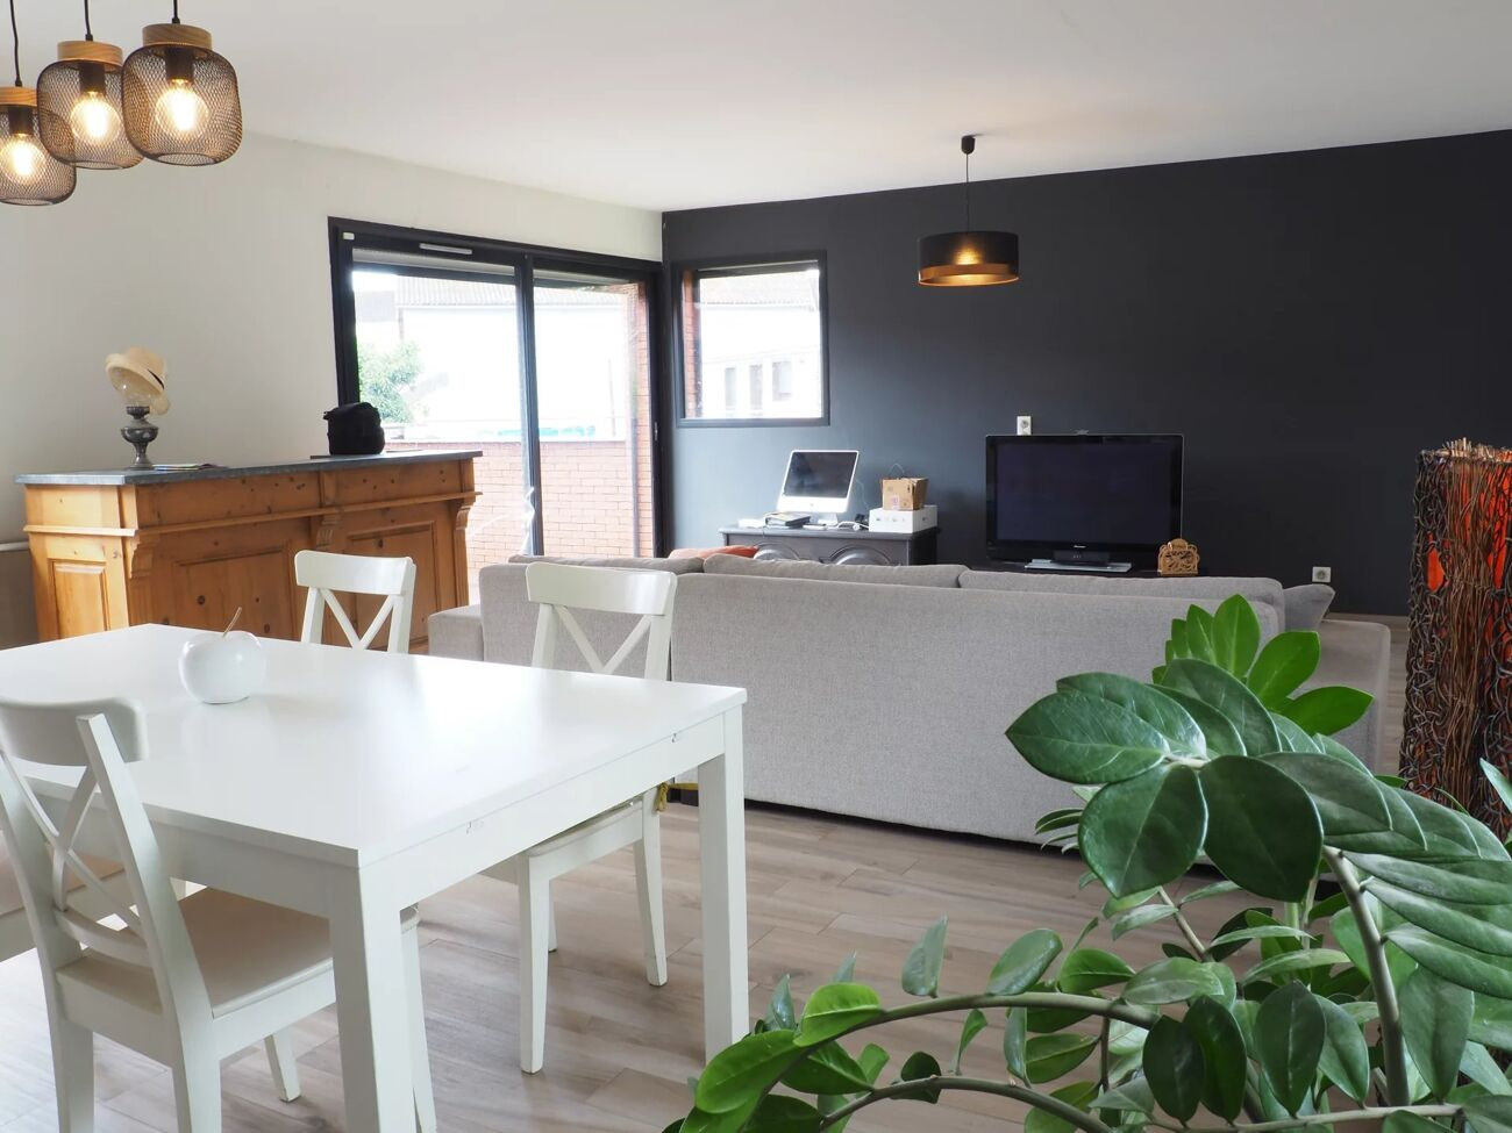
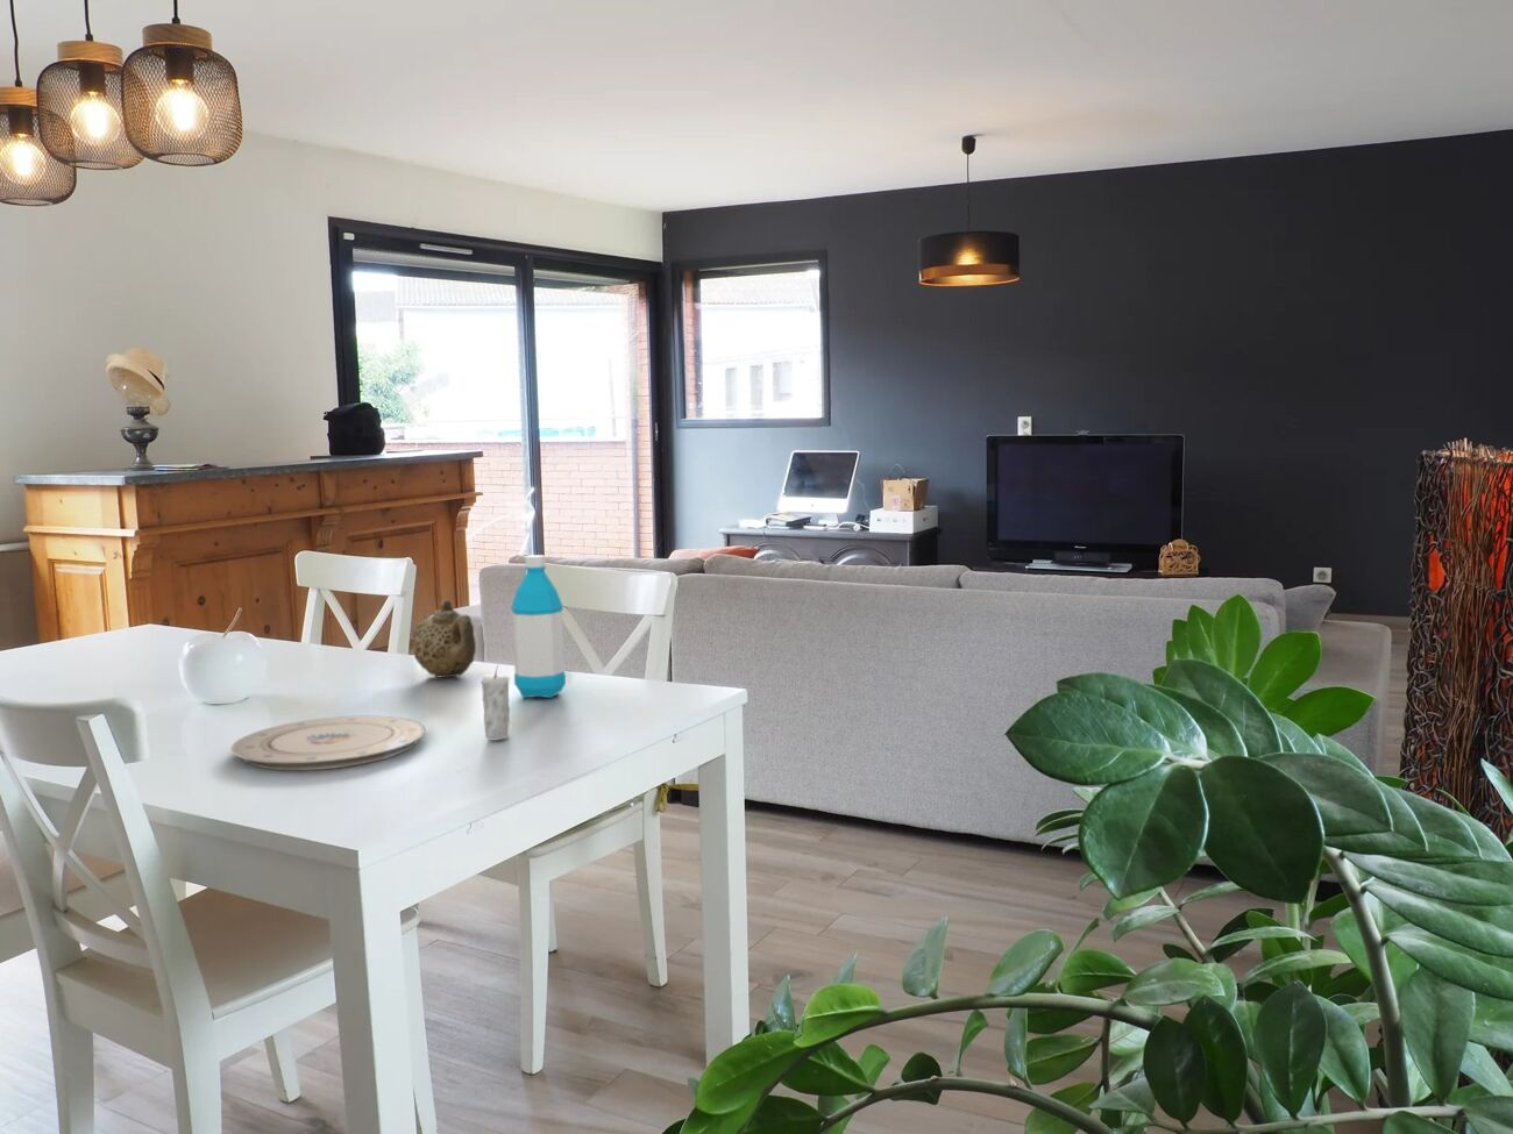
+ teapot (446, 638)
+ water bottle (537, 625)
+ plate (330, 742)
+ candle (496, 700)
